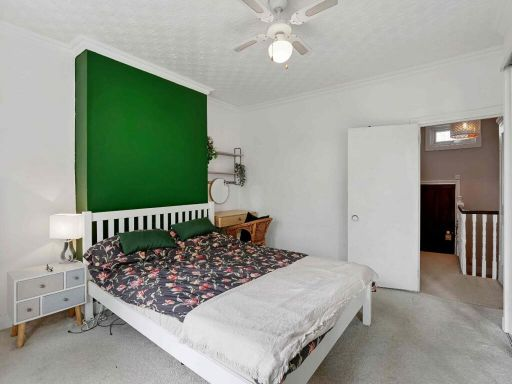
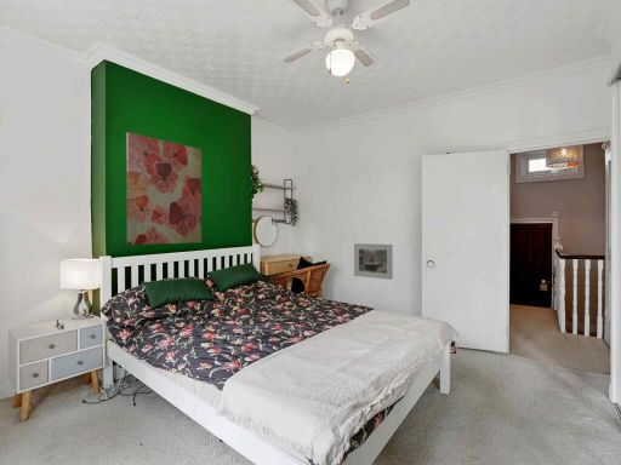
+ wall art (167, 193)
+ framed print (372, 260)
